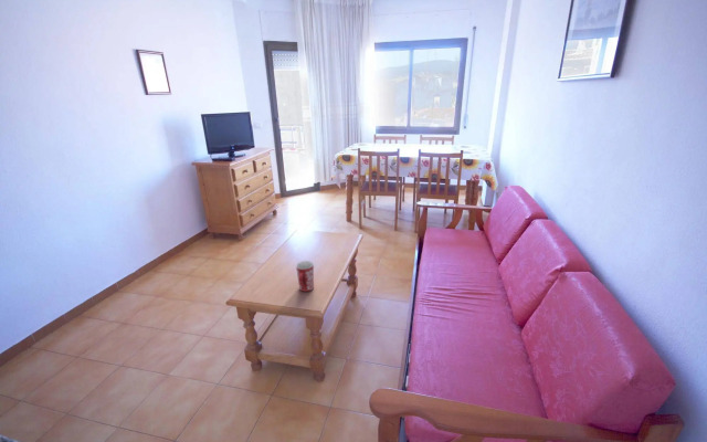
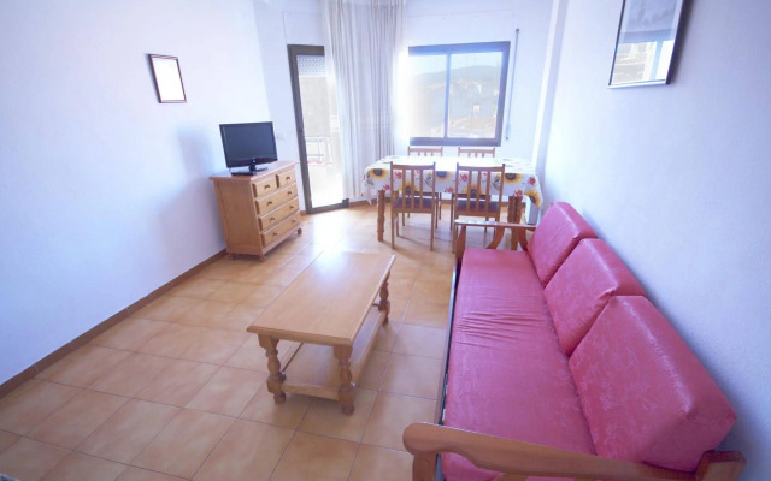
- mug (304, 277)
